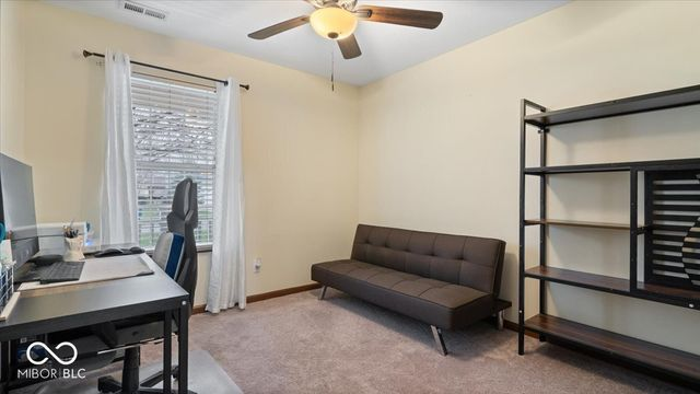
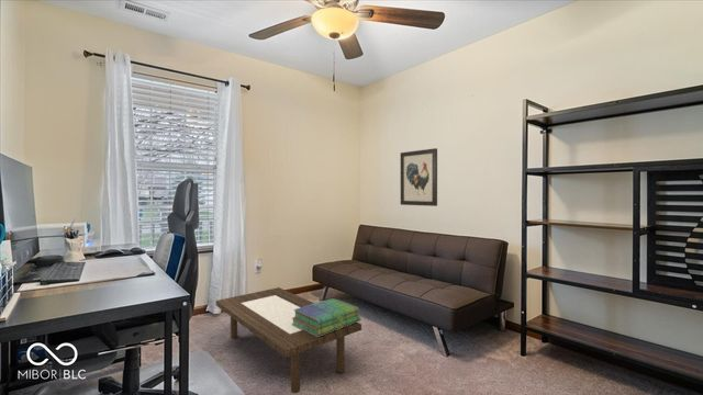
+ coffee table (281, 331)
+ stack of books (326, 315)
+ wall art (417, 178)
